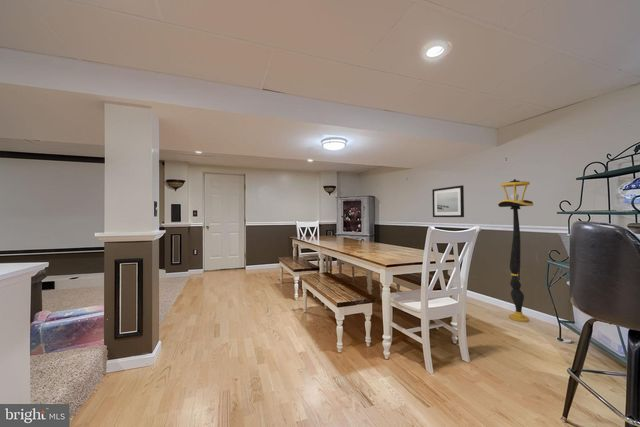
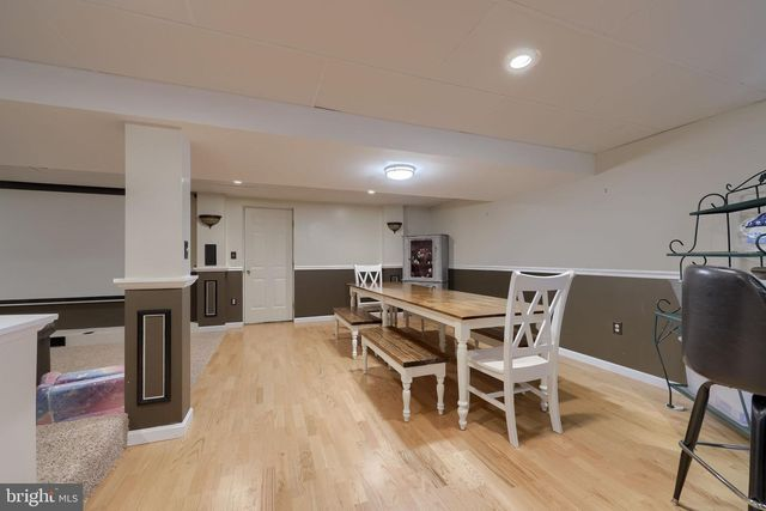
- floor lamp (516, 248)
- wall art (447, 202)
